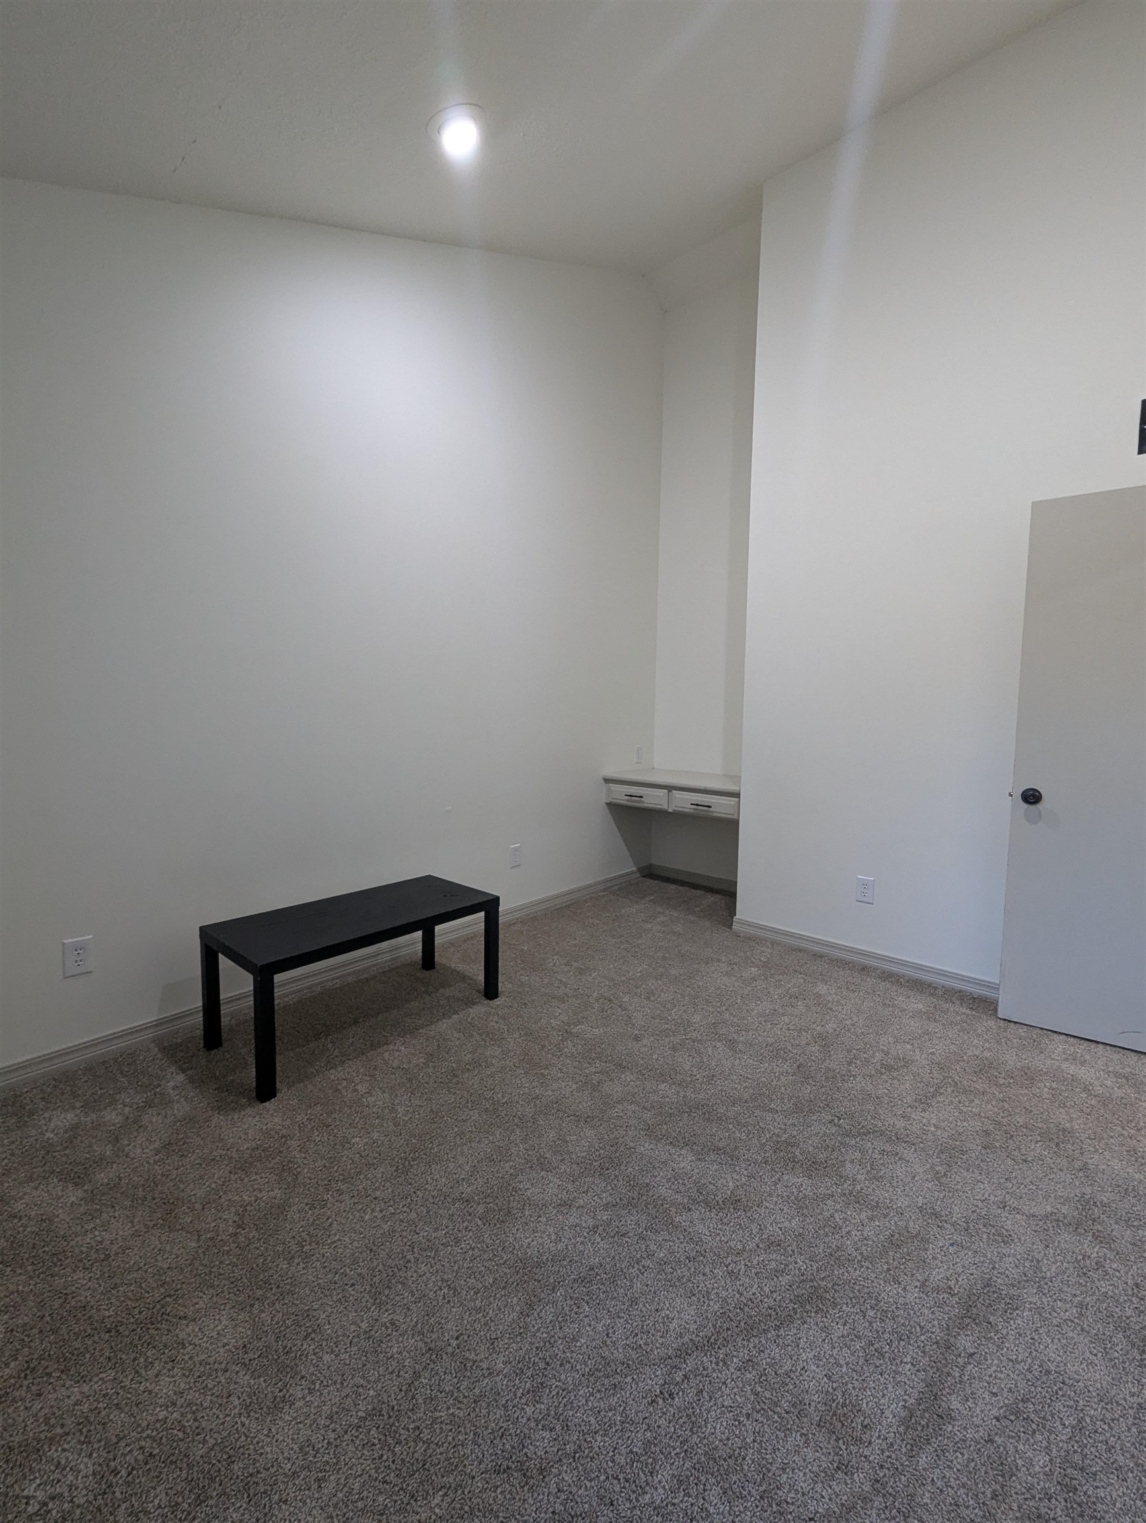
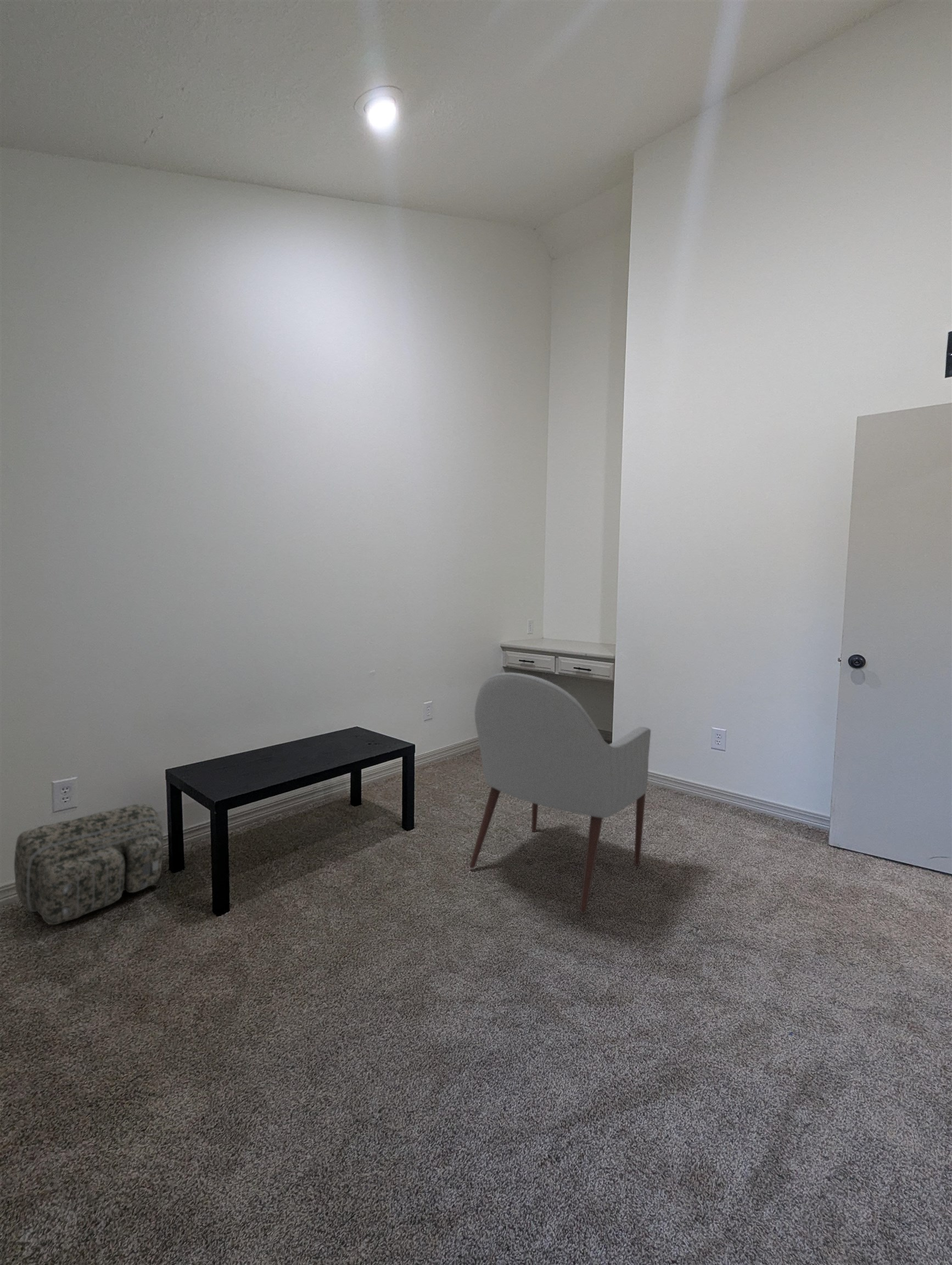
+ backpack (100, 858)
+ chair (555, 769)
